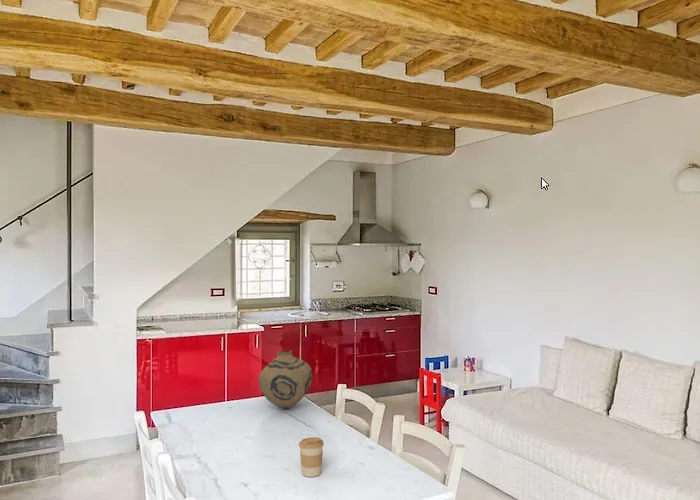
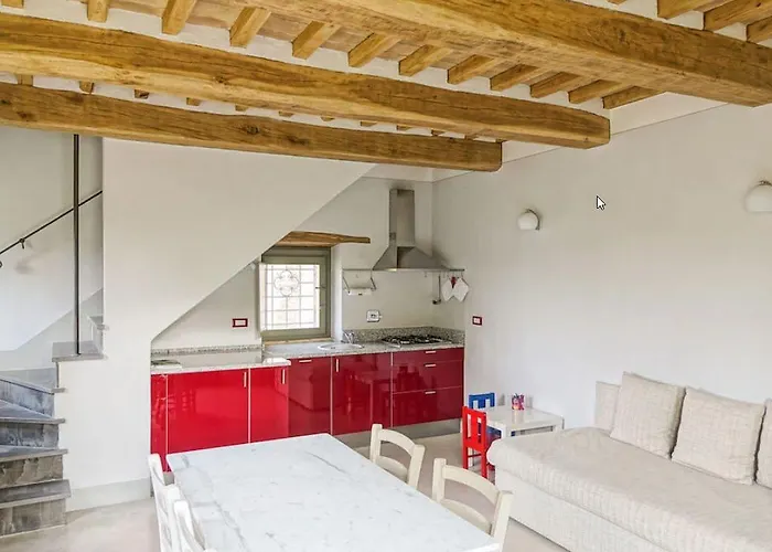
- vase (285, 379)
- coffee cup (311, 455)
